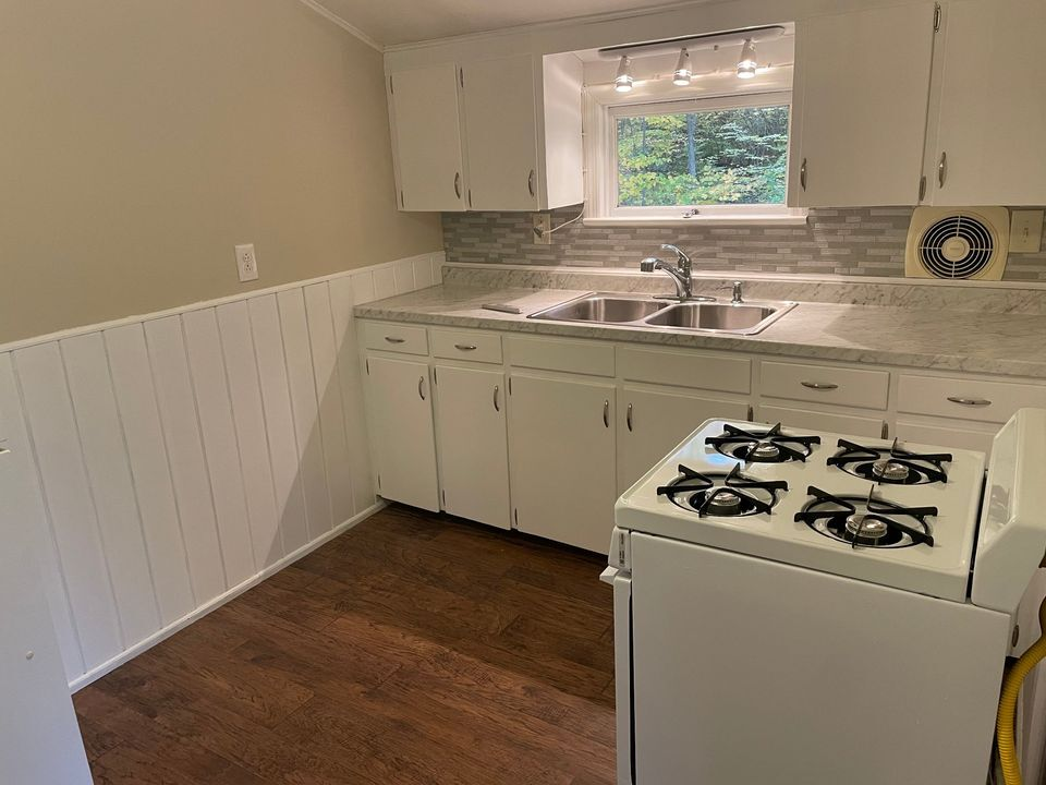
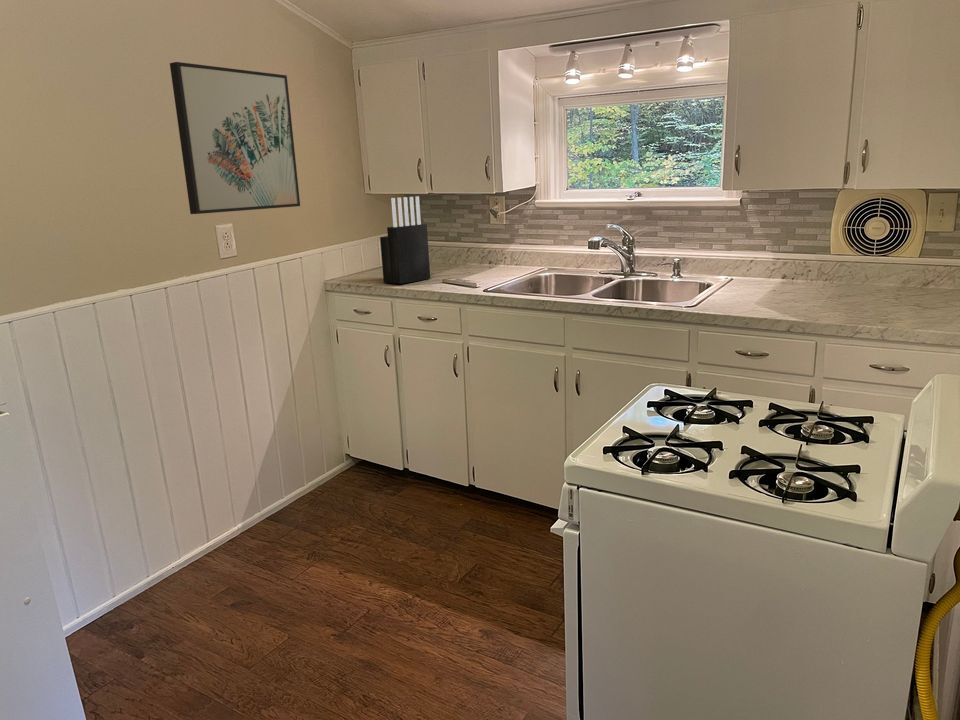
+ wall art (241, 141)
+ knife block (402, 239)
